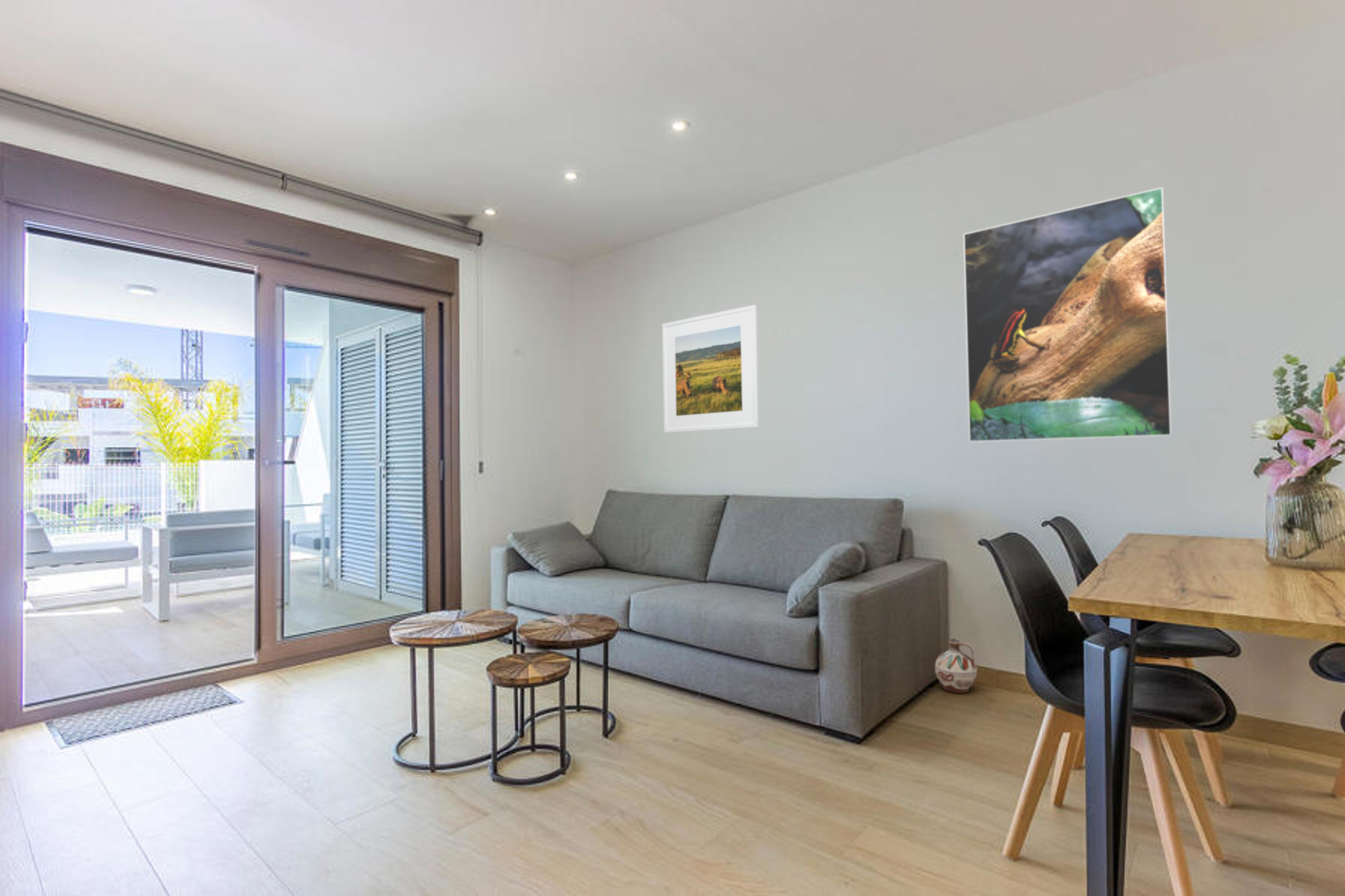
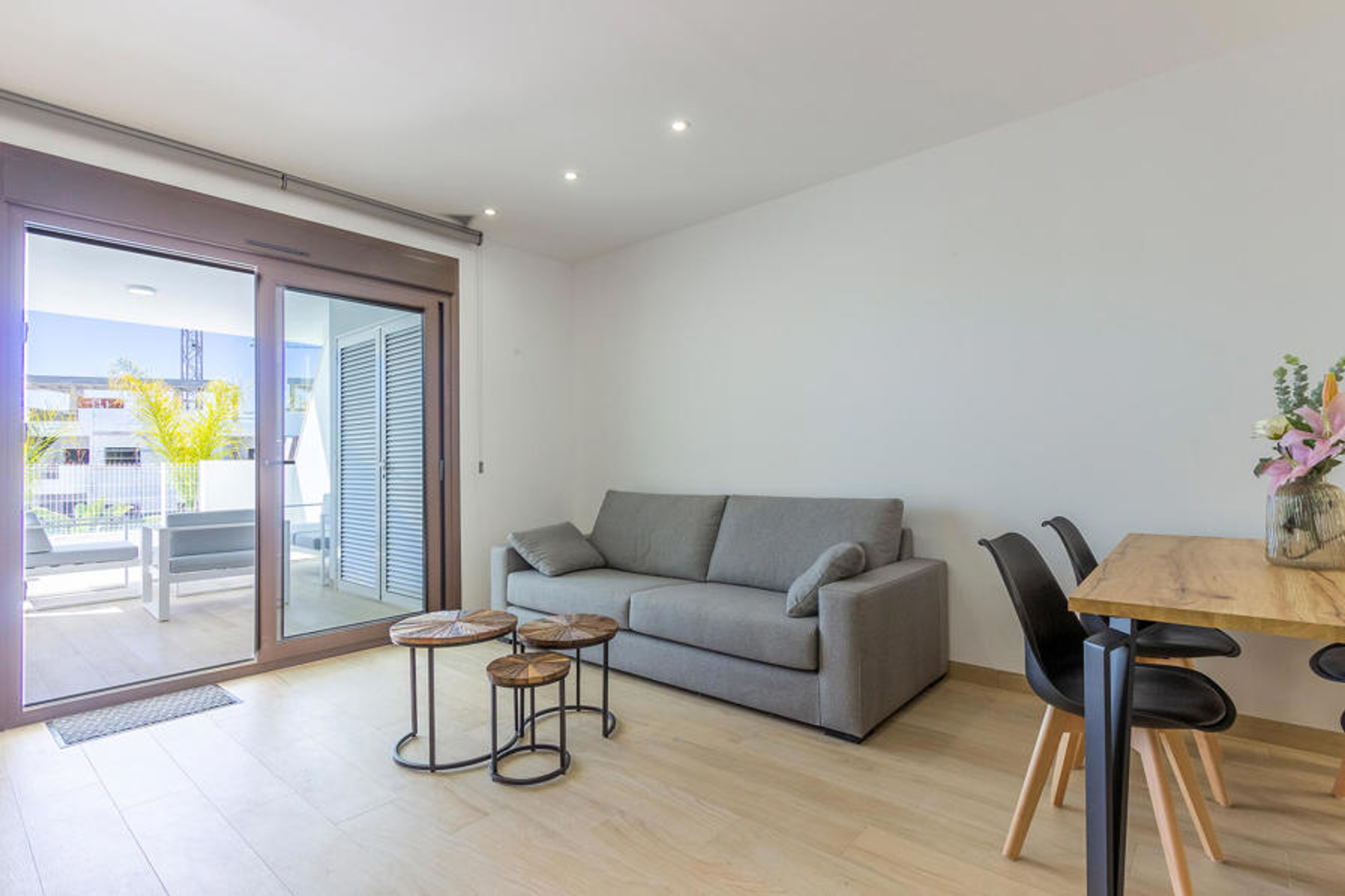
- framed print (708, 372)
- ceramic jug (955, 664)
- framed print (1058, 326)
